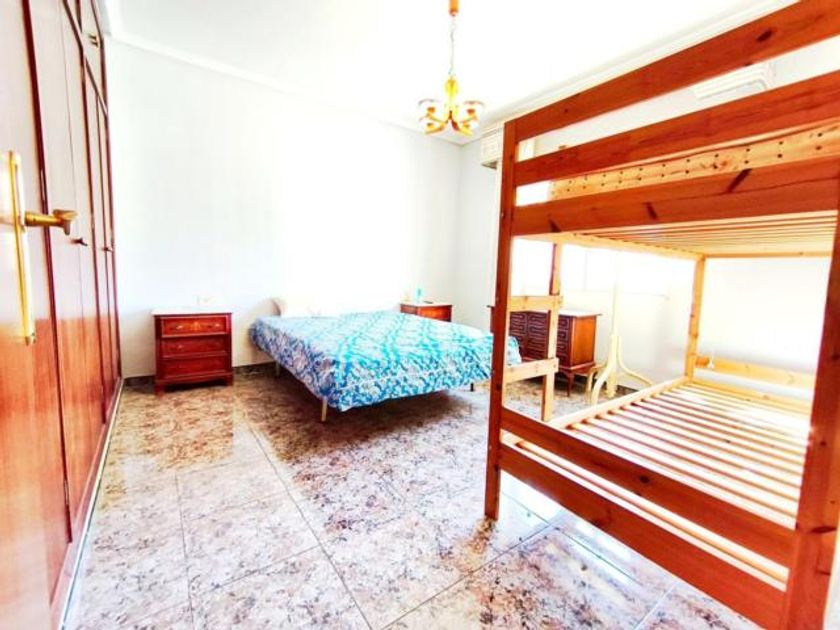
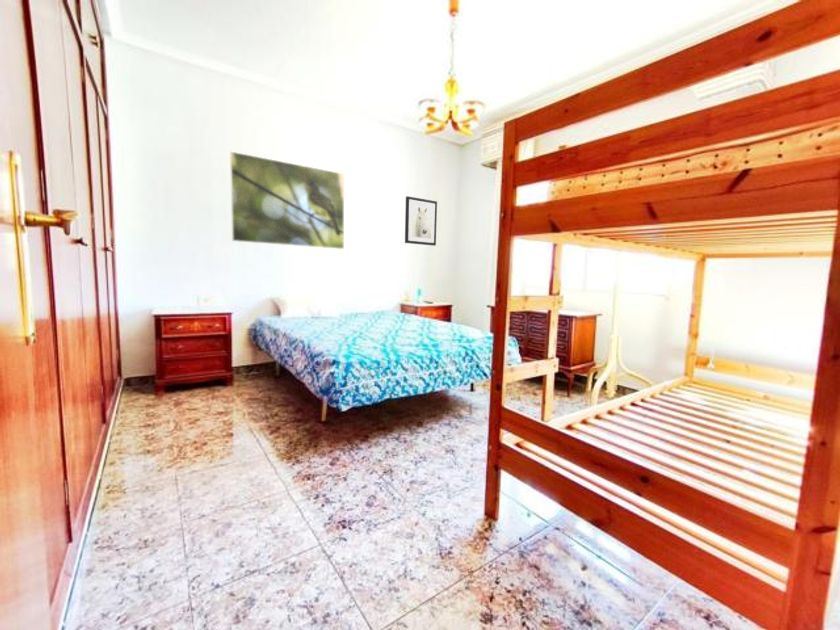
+ wall art (421, 221)
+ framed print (292, 204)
